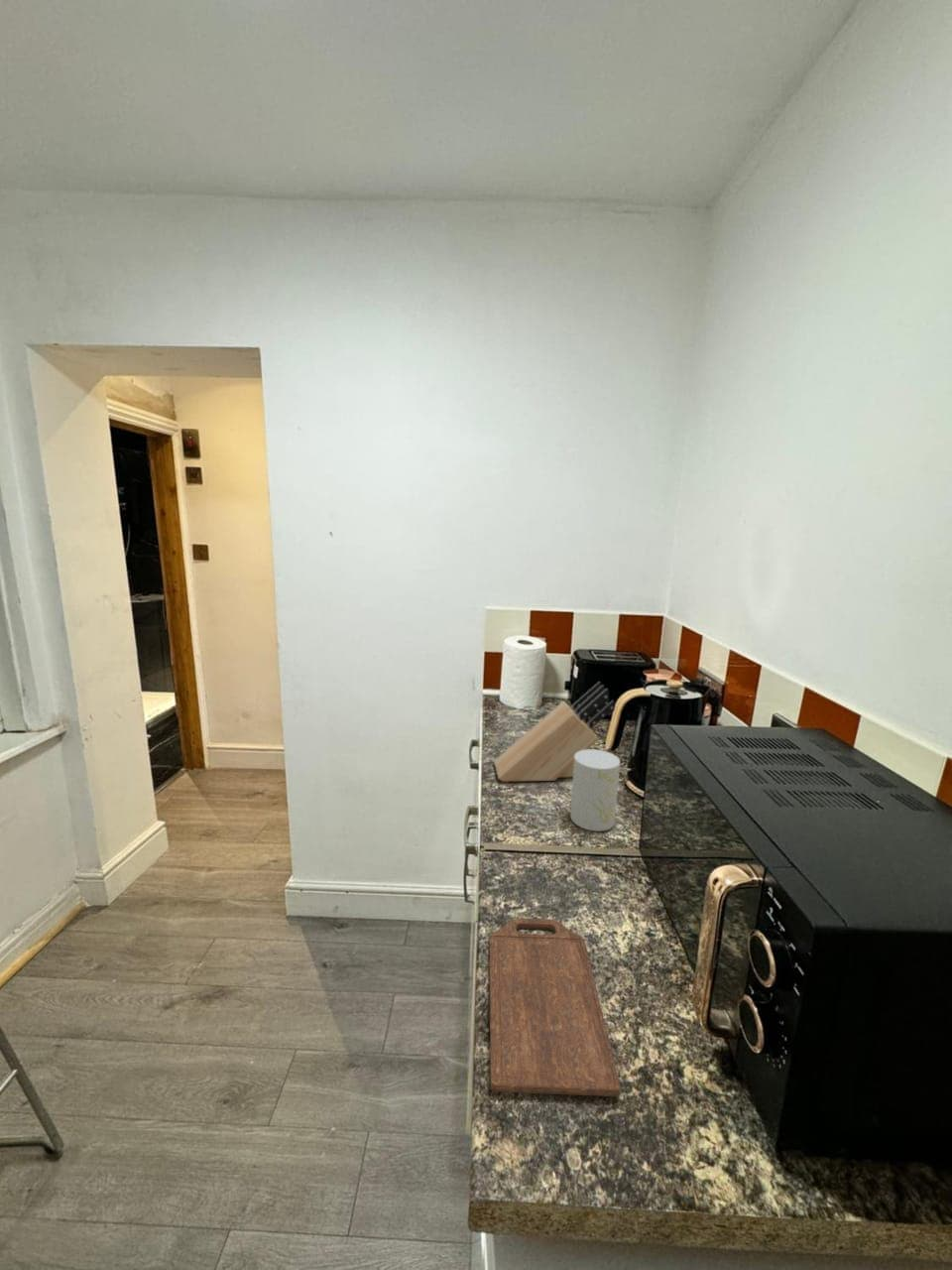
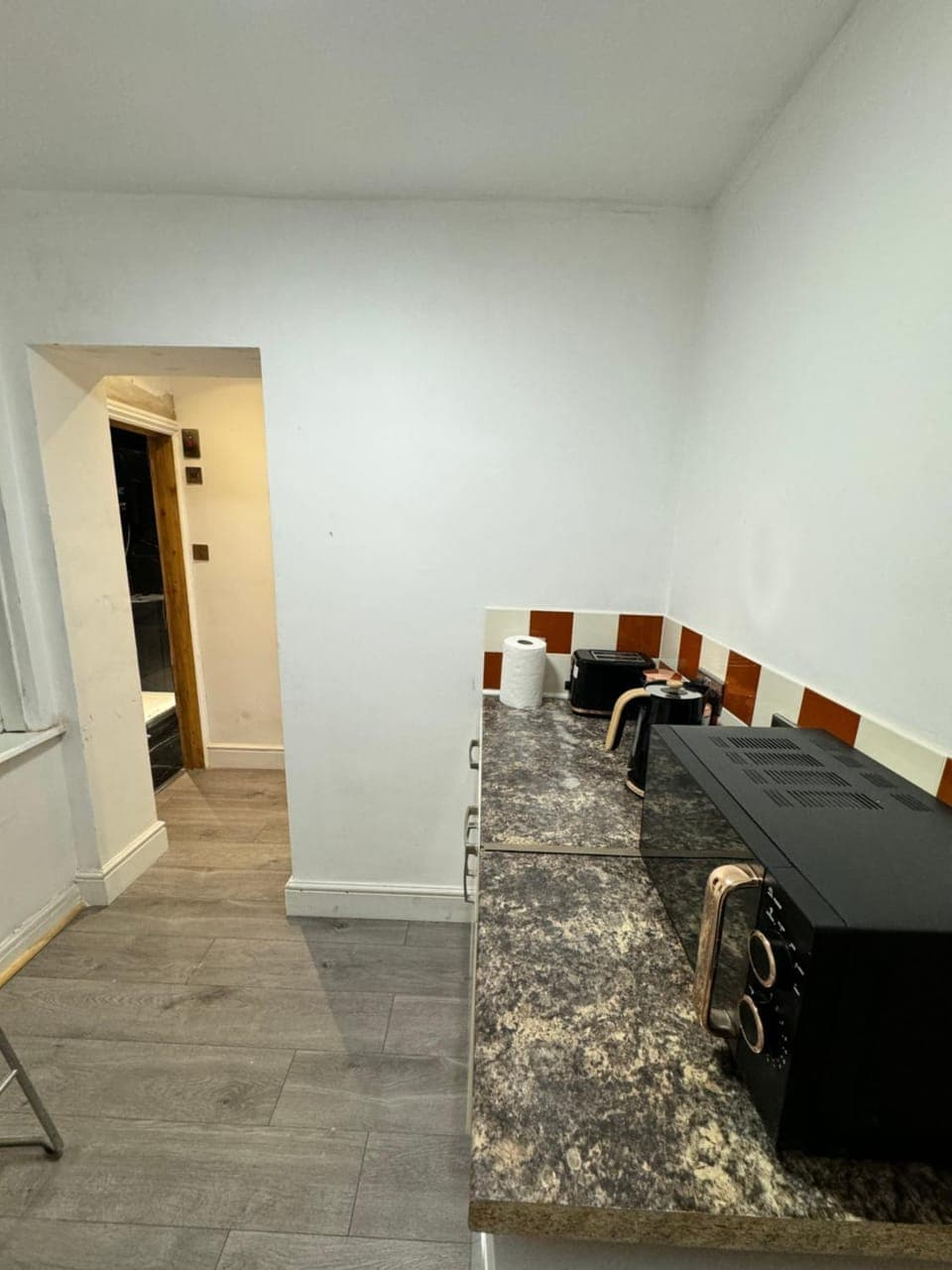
- cutting board (542, 990)
- cup (594, 789)
- knife block (553, 728)
